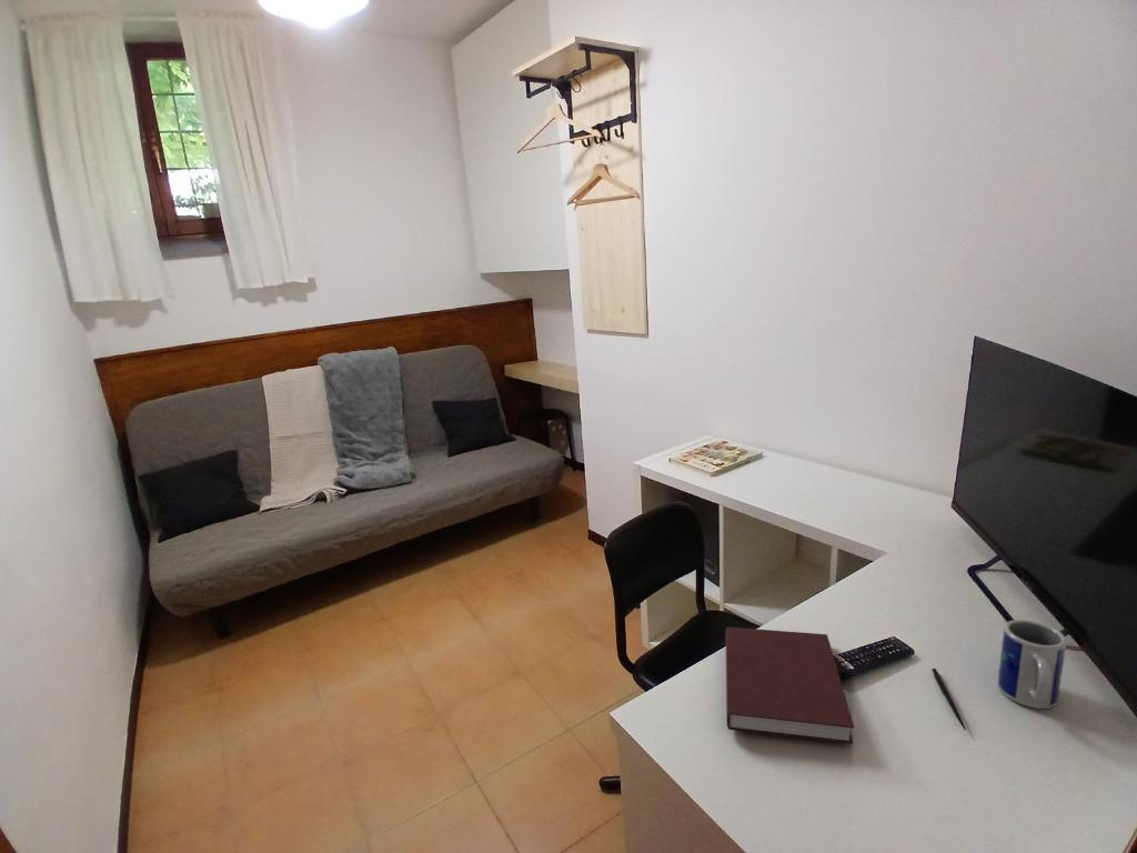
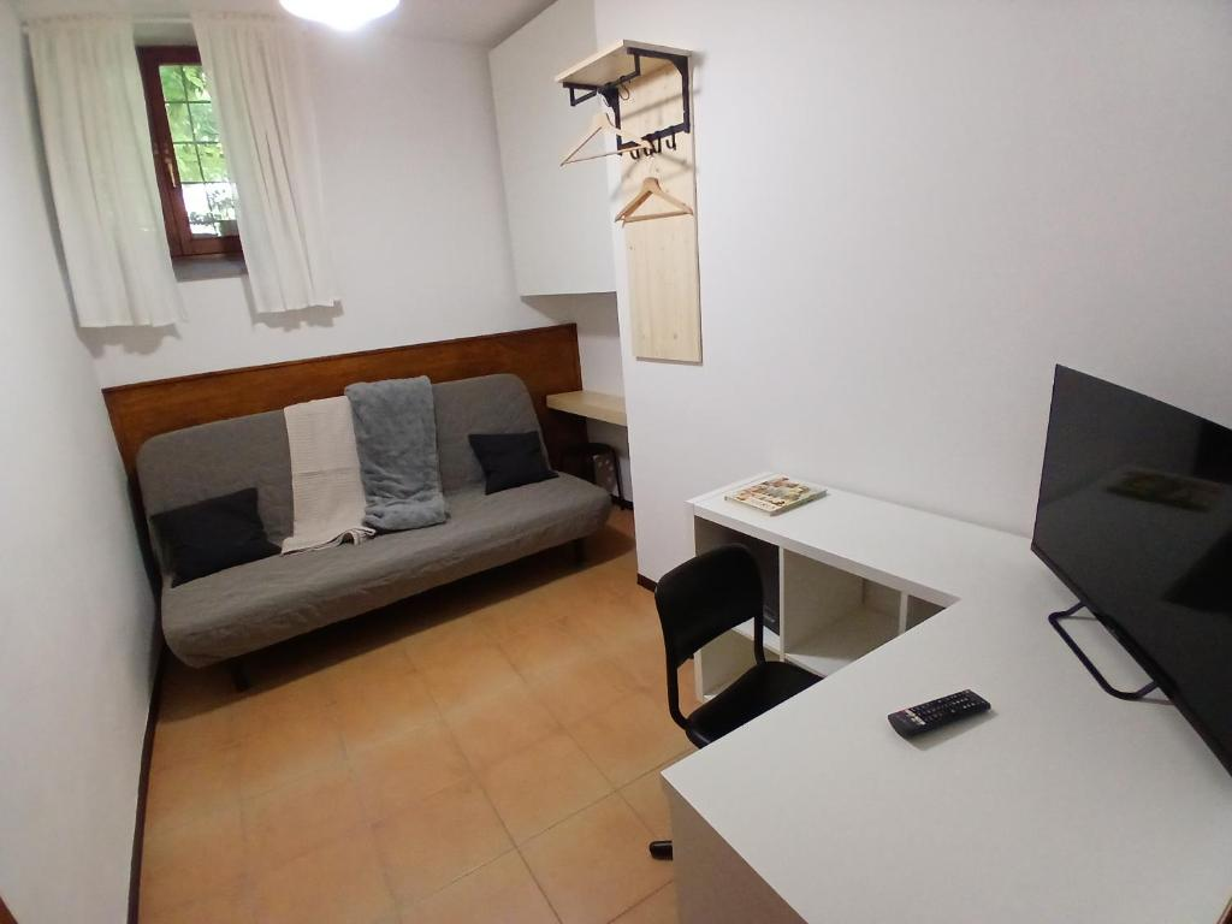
- notebook (781, 678)
- mug (1034, 670)
- pen (947, 698)
